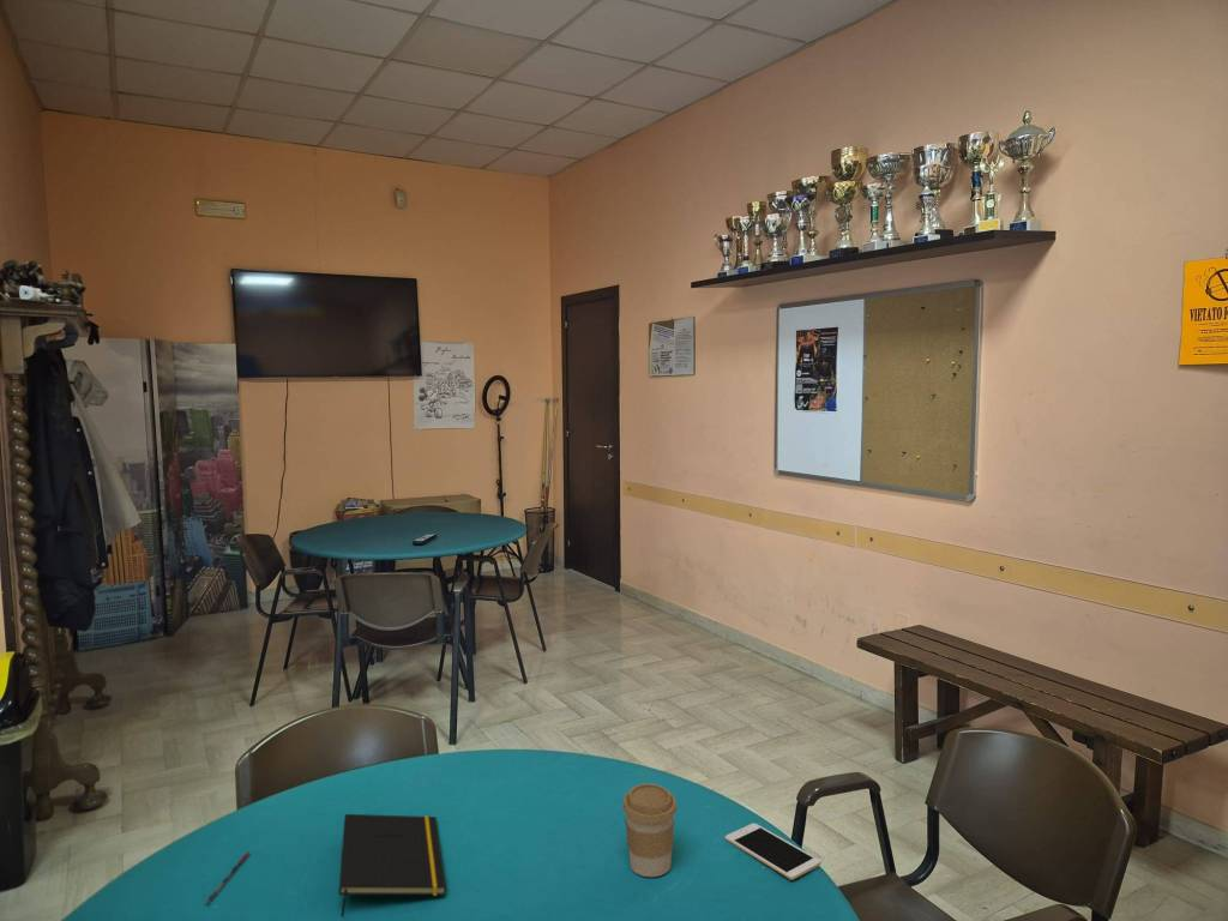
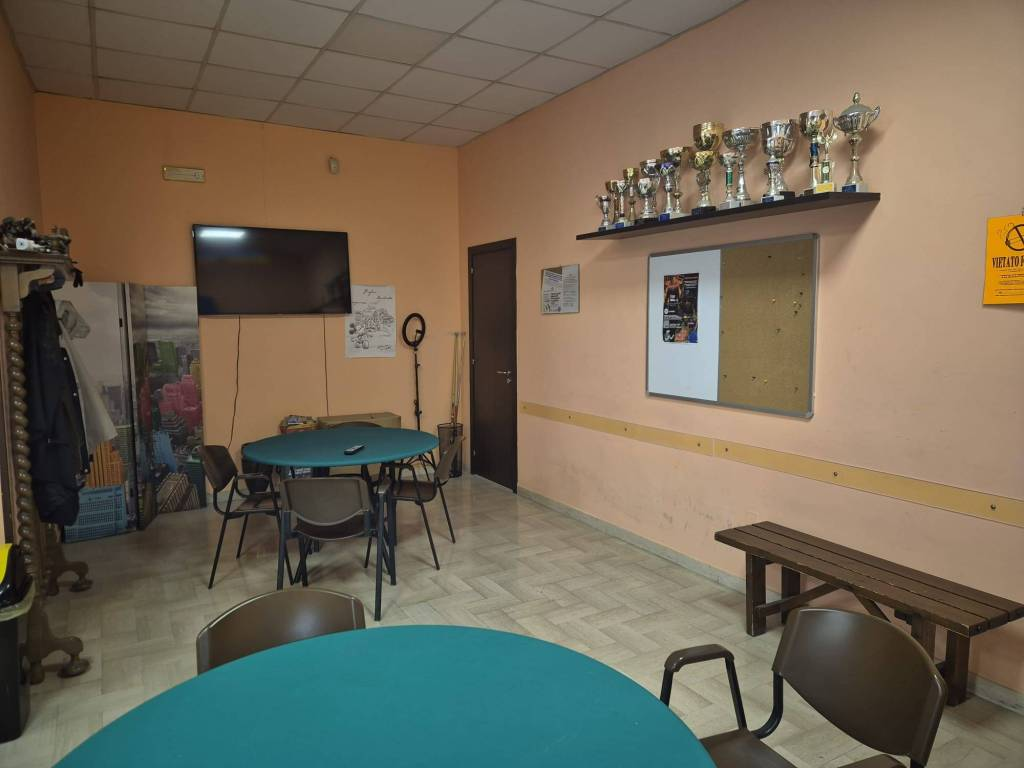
- pen (228, 875)
- coffee cup (650, 829)
- notepad (391, 851)
- cell phone (771, 849)
